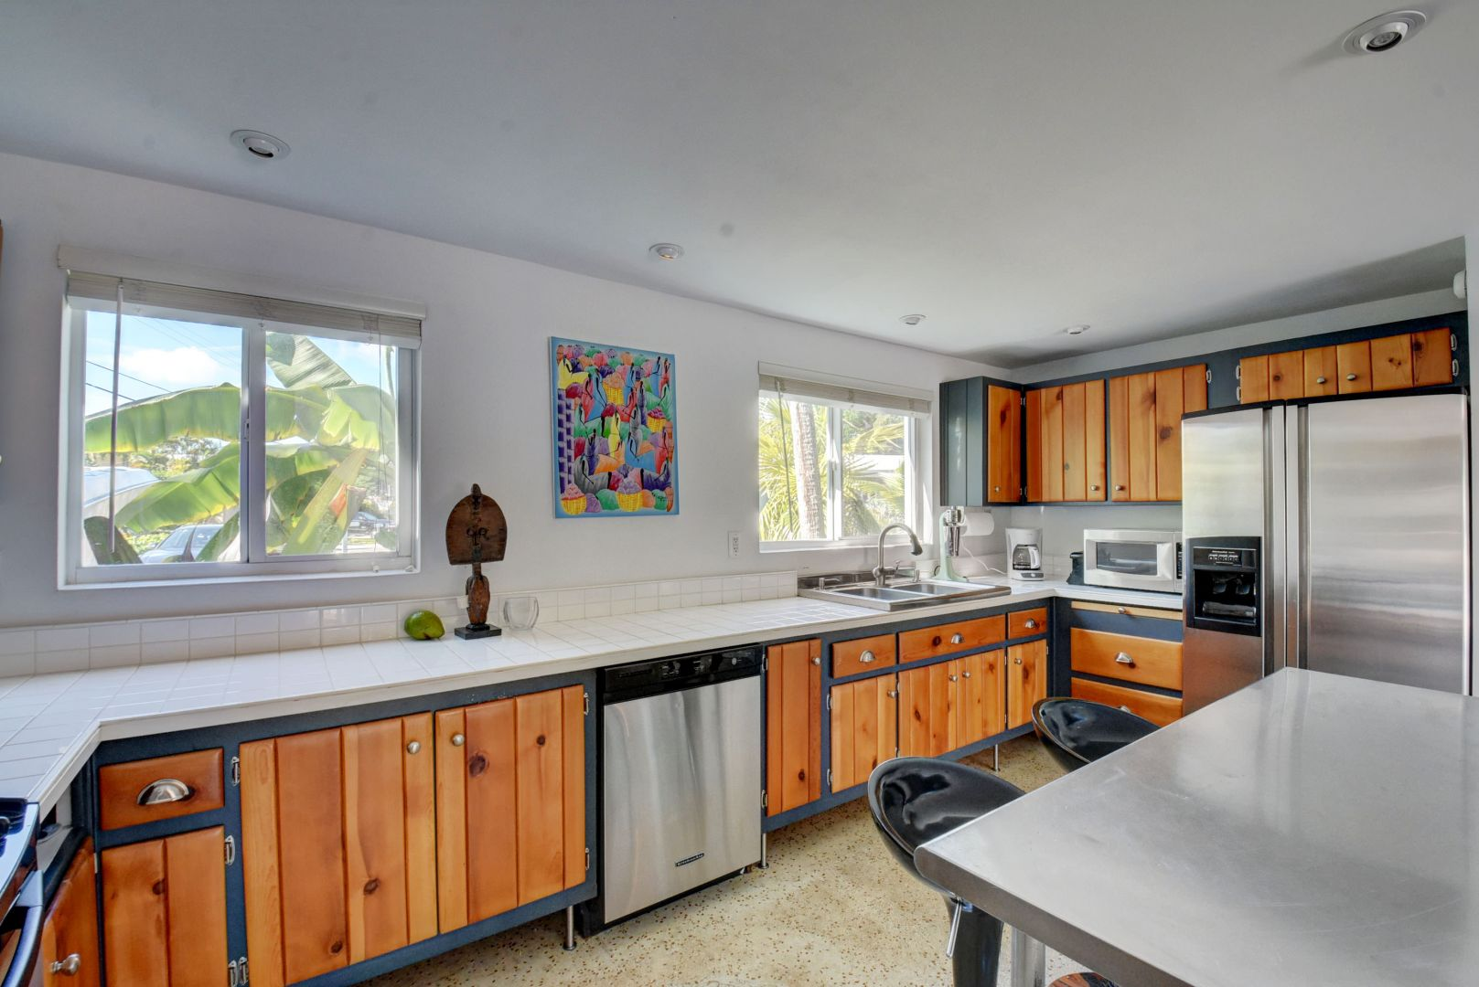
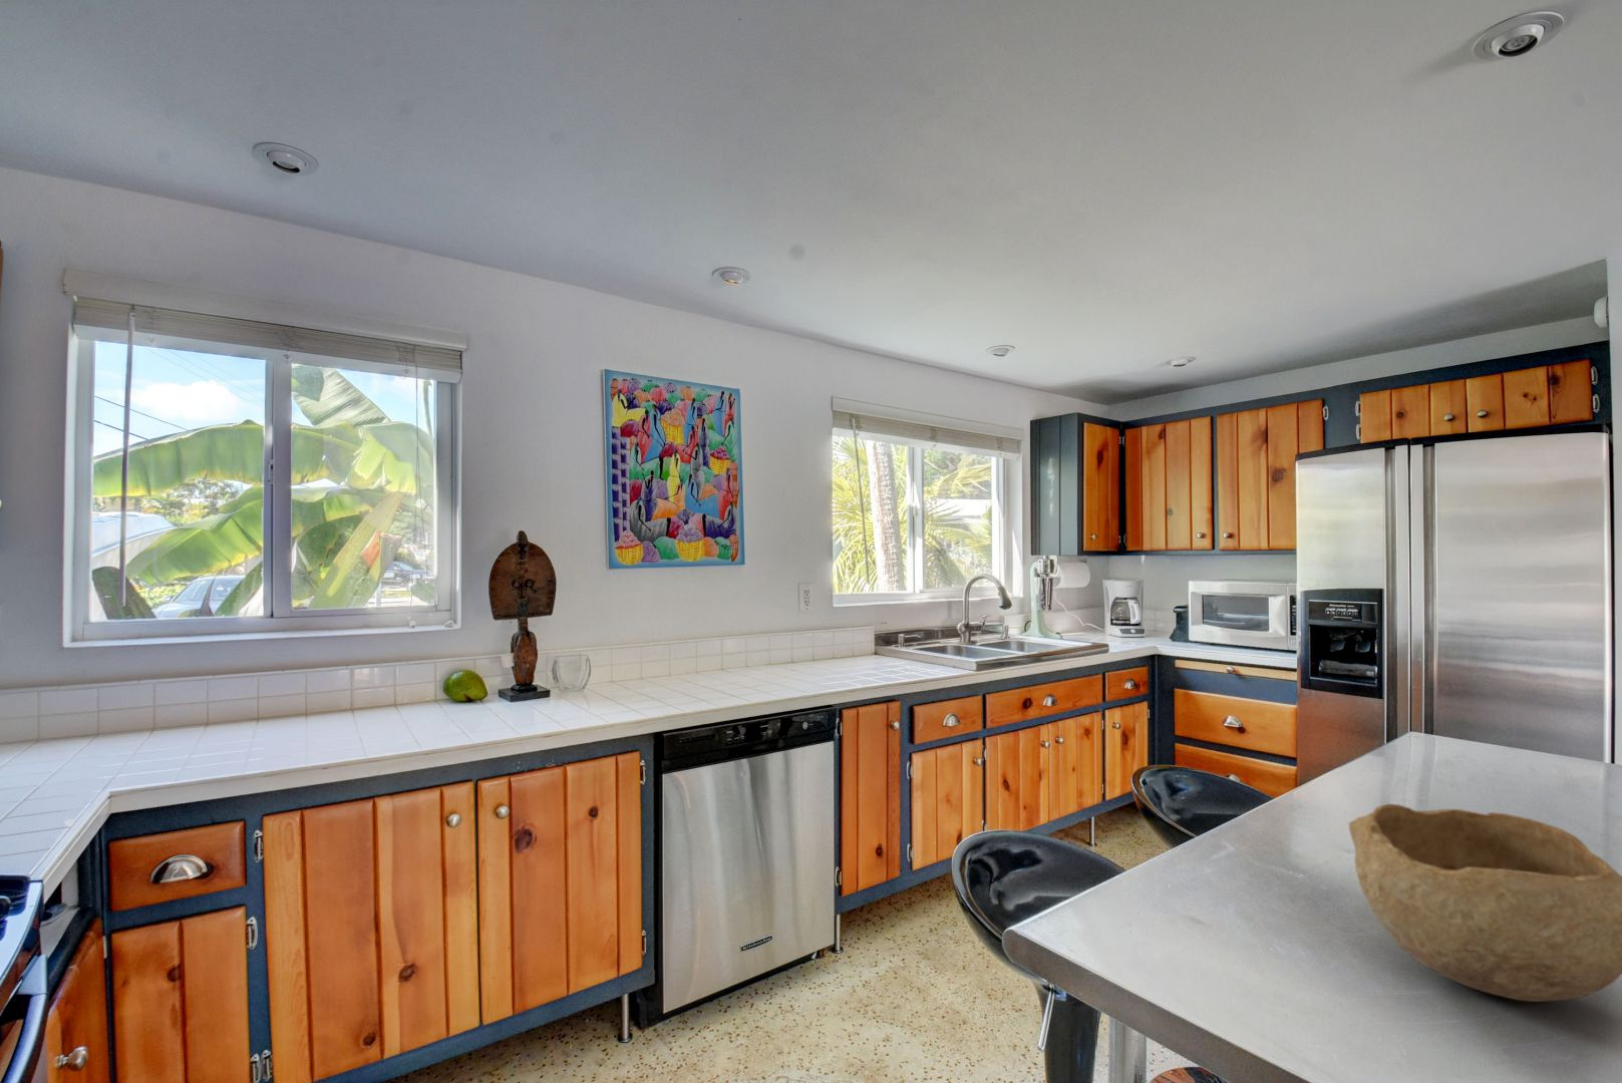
+ bowl (1487, 905)
